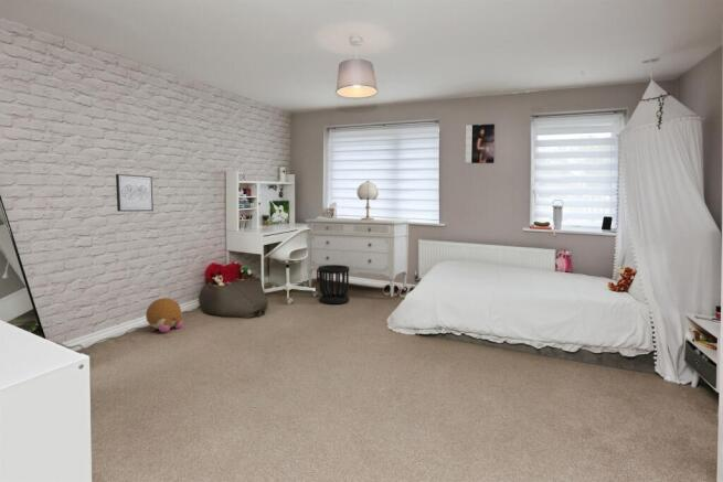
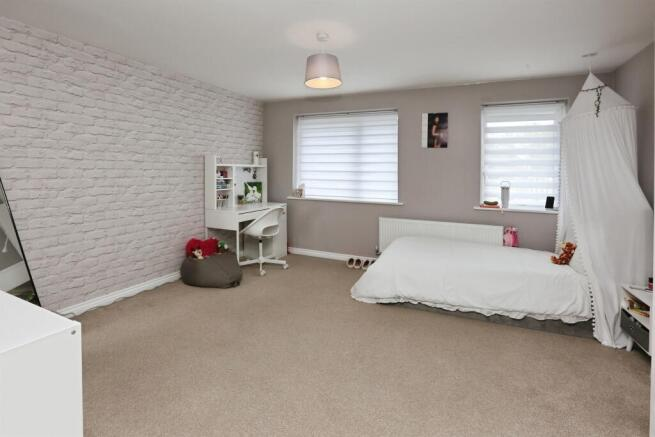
- table lamp (368, 200)
- wall art (135, 193)
- dresser (357, 254)
- wastebasket (332, 283)
- plush toy (164, 313)
